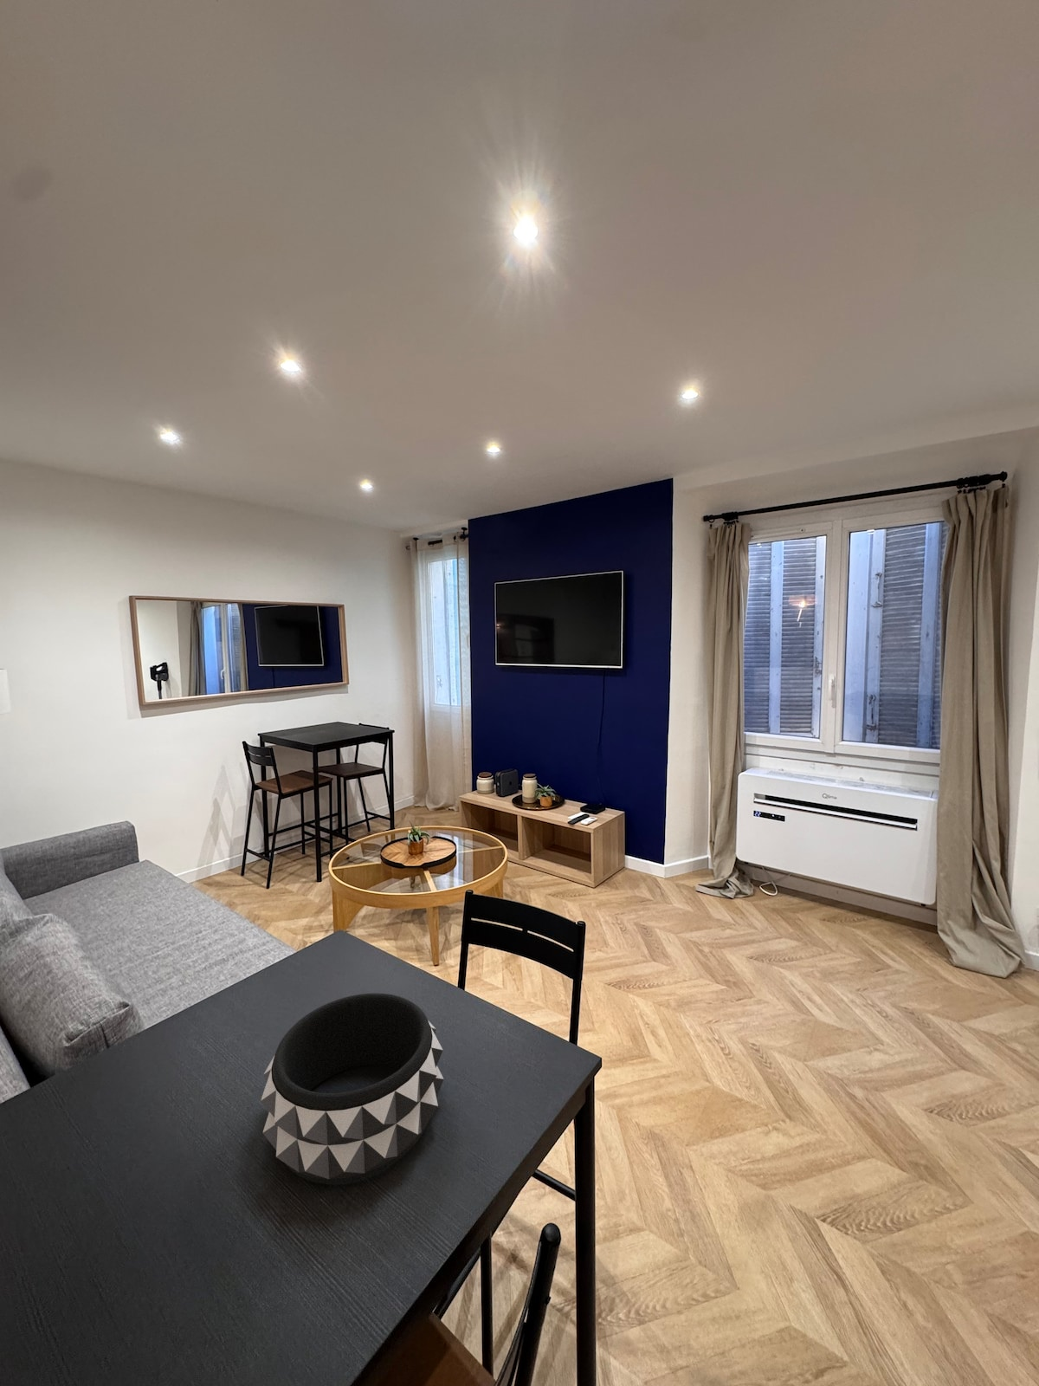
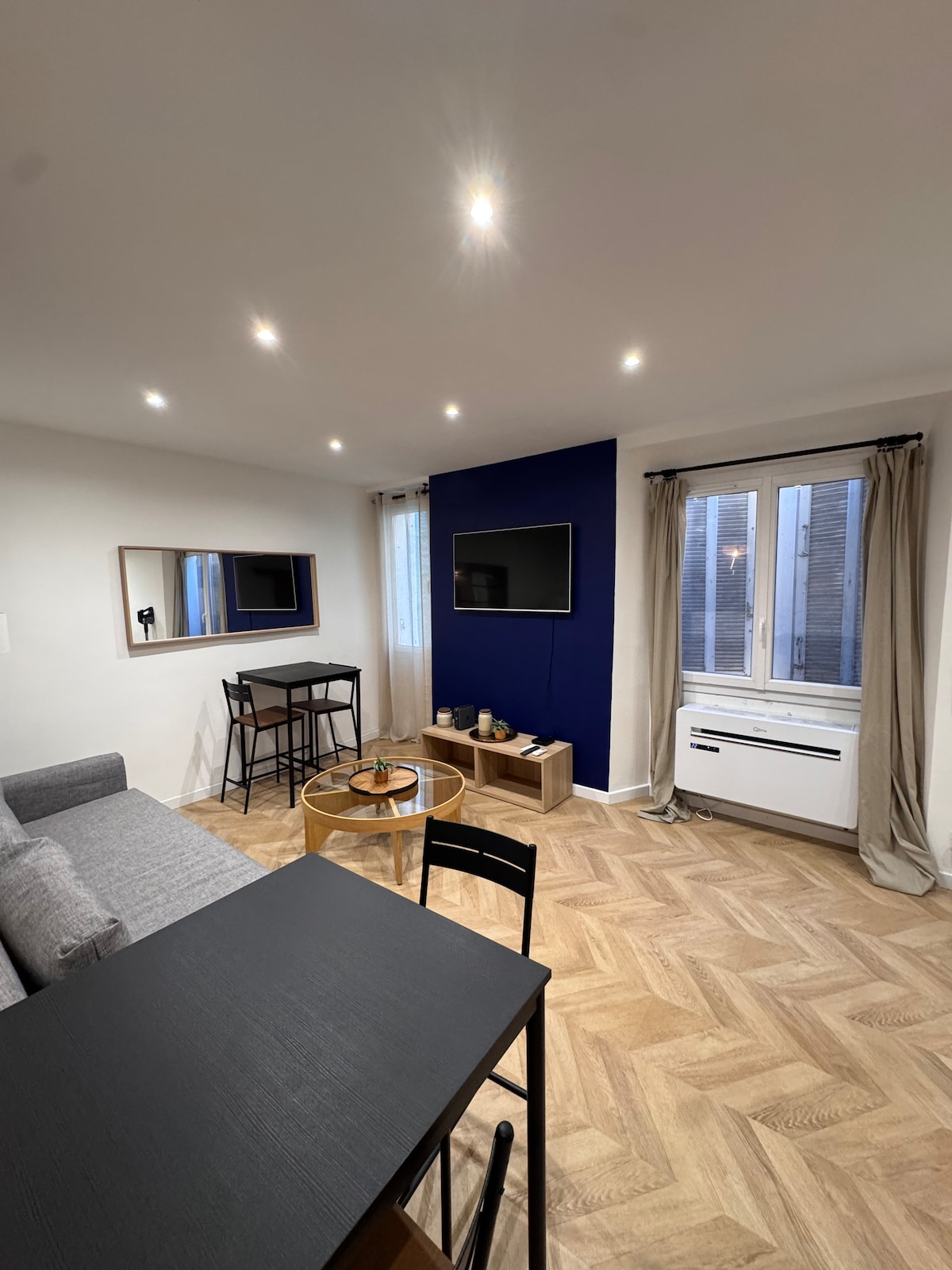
- decorative bowl (354, 1066)
